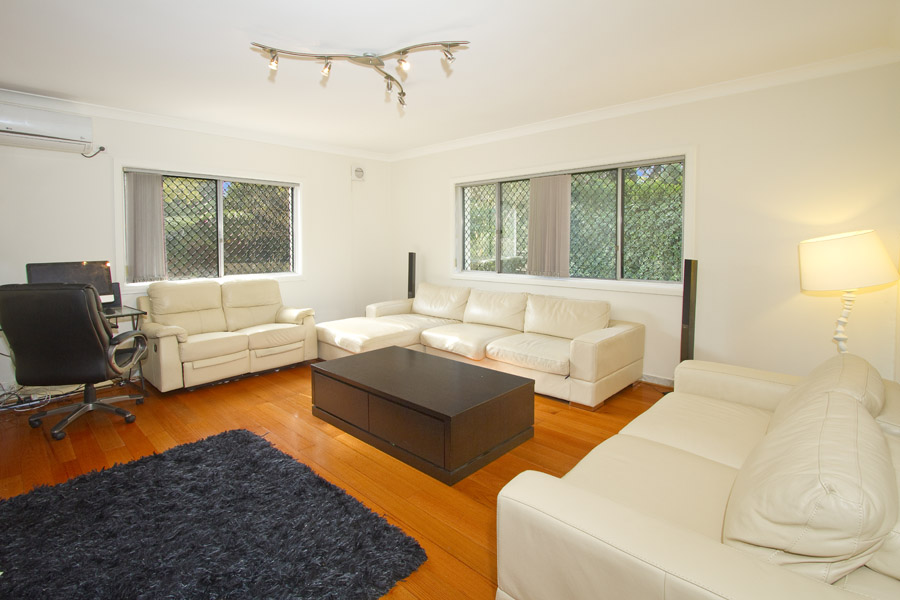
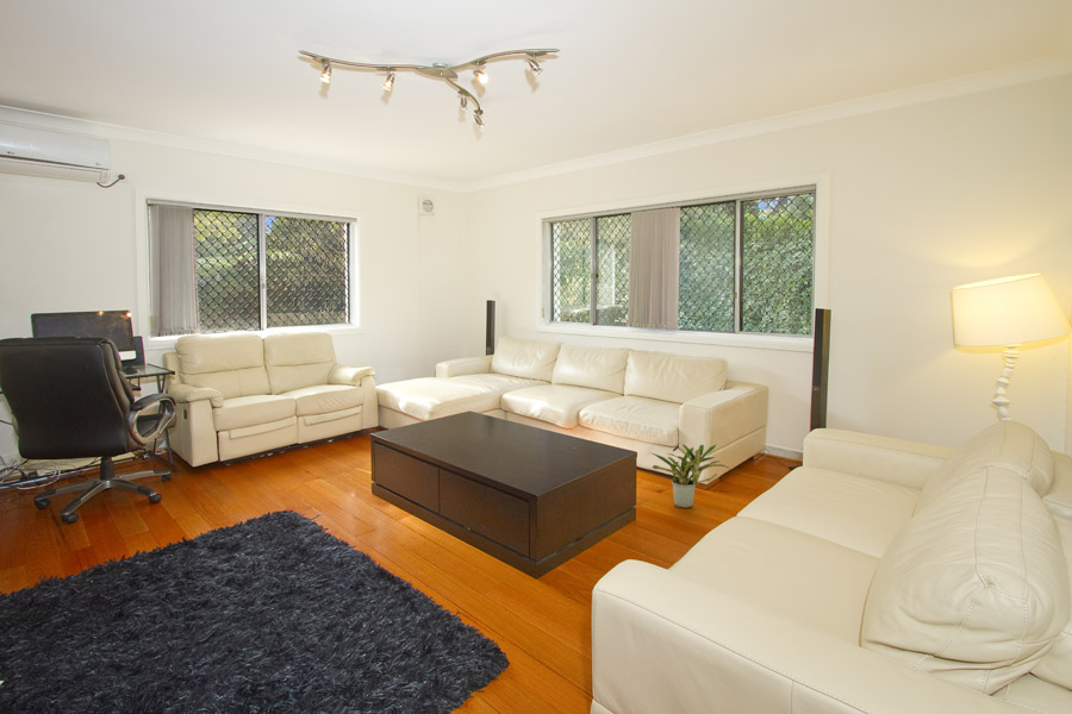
+ potted plant (691, 475)
